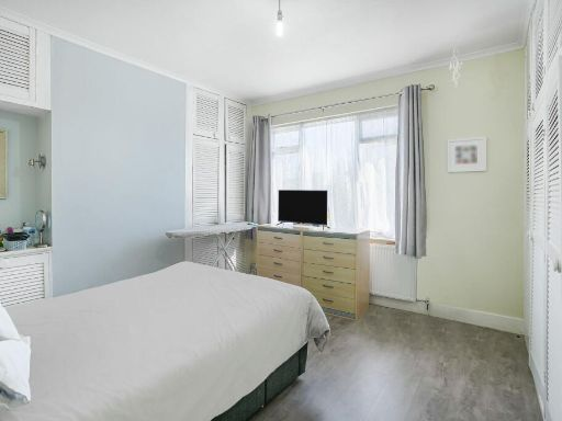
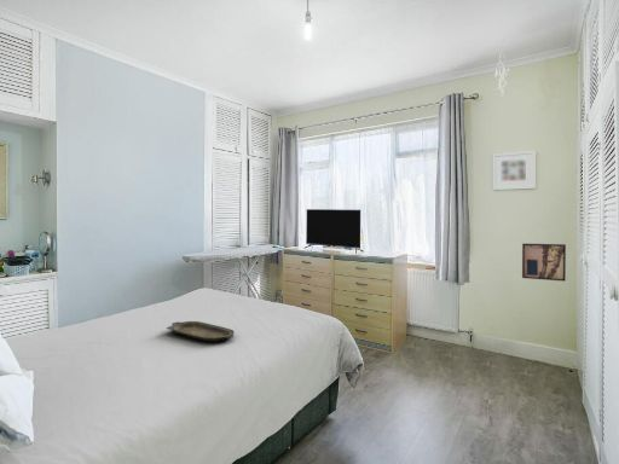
+ serving tray (201, 331)
+ wall art (543, 261)
